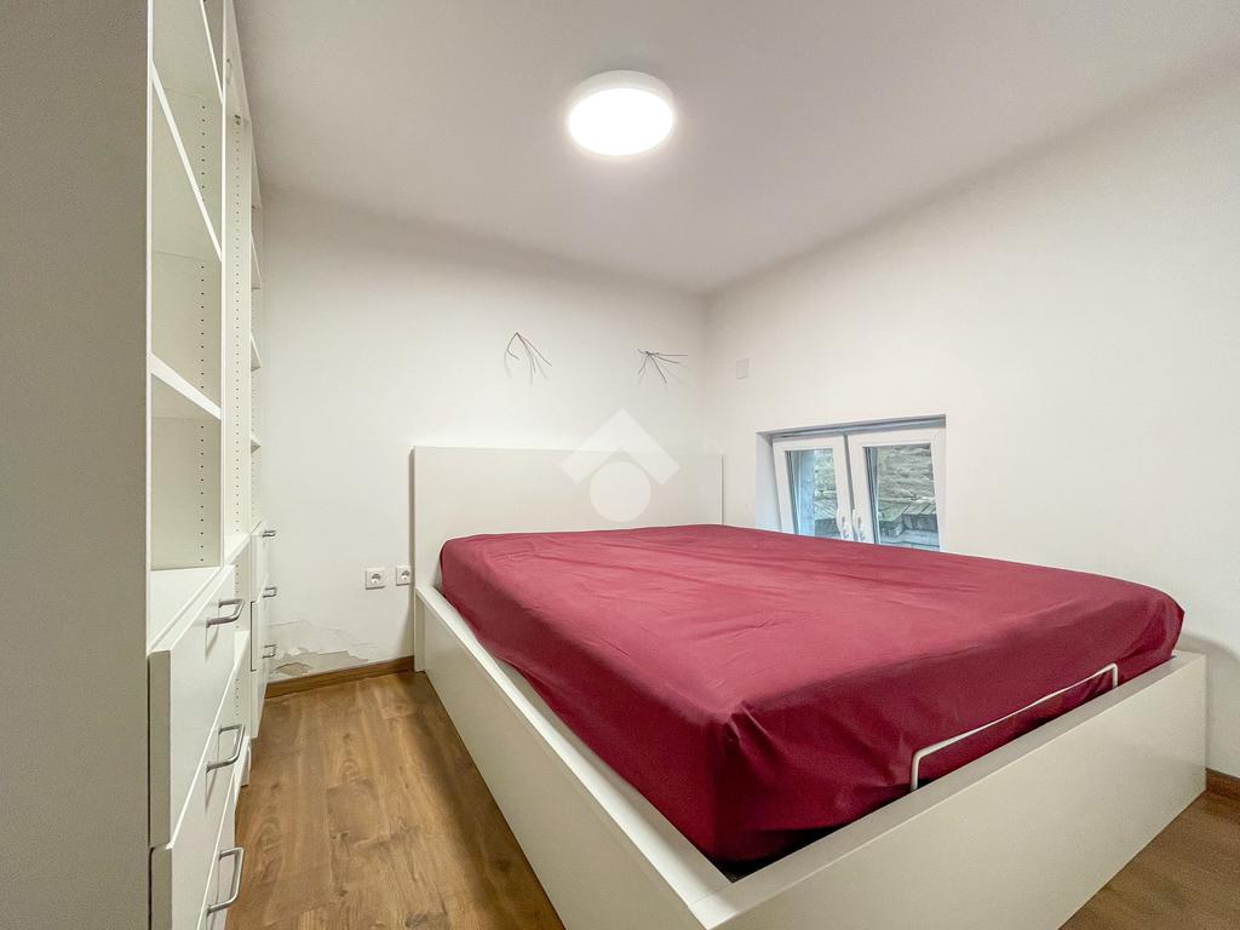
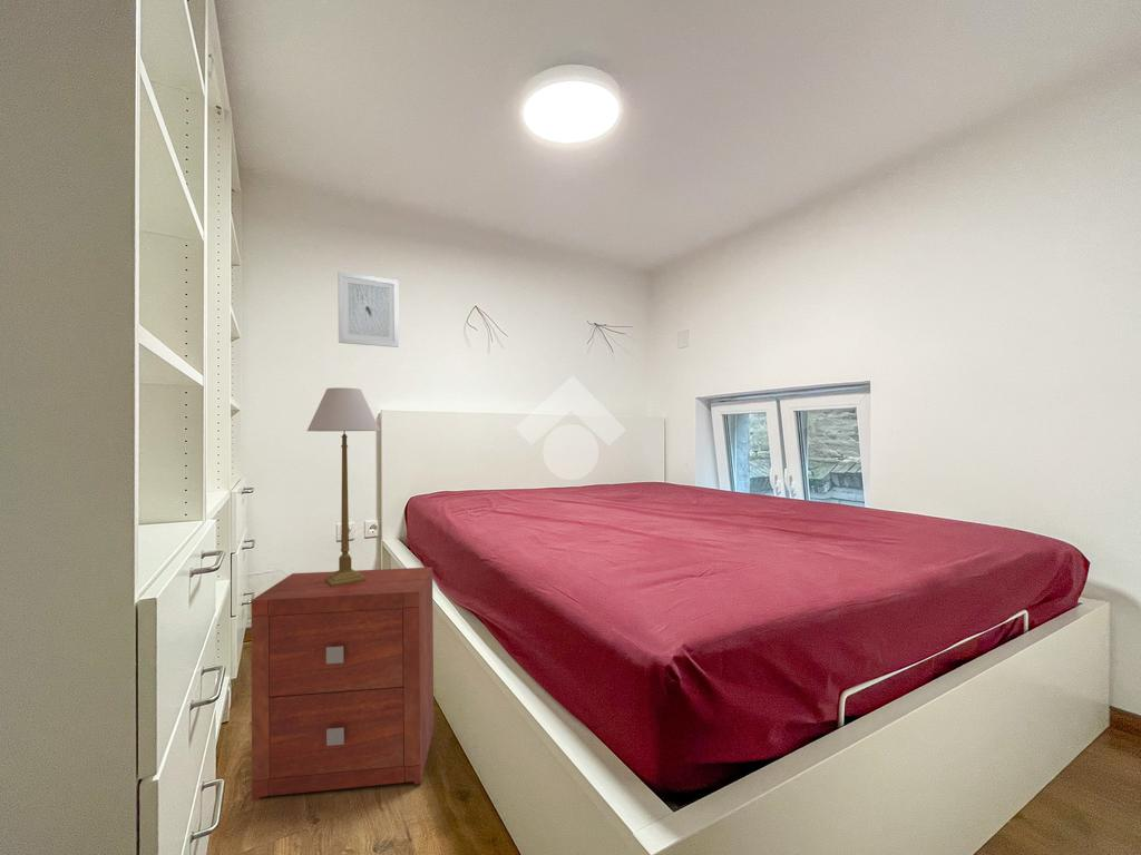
+ wall art (369, 311)
+ table lamp (344, 483)
+ nightstand (351, 672)
